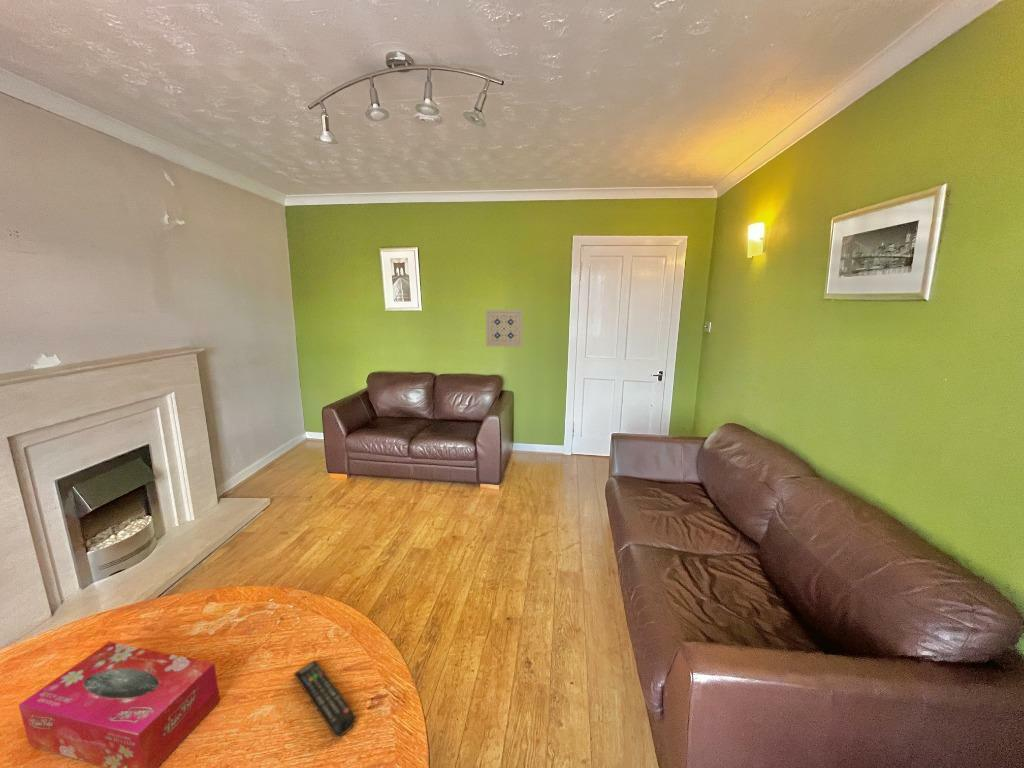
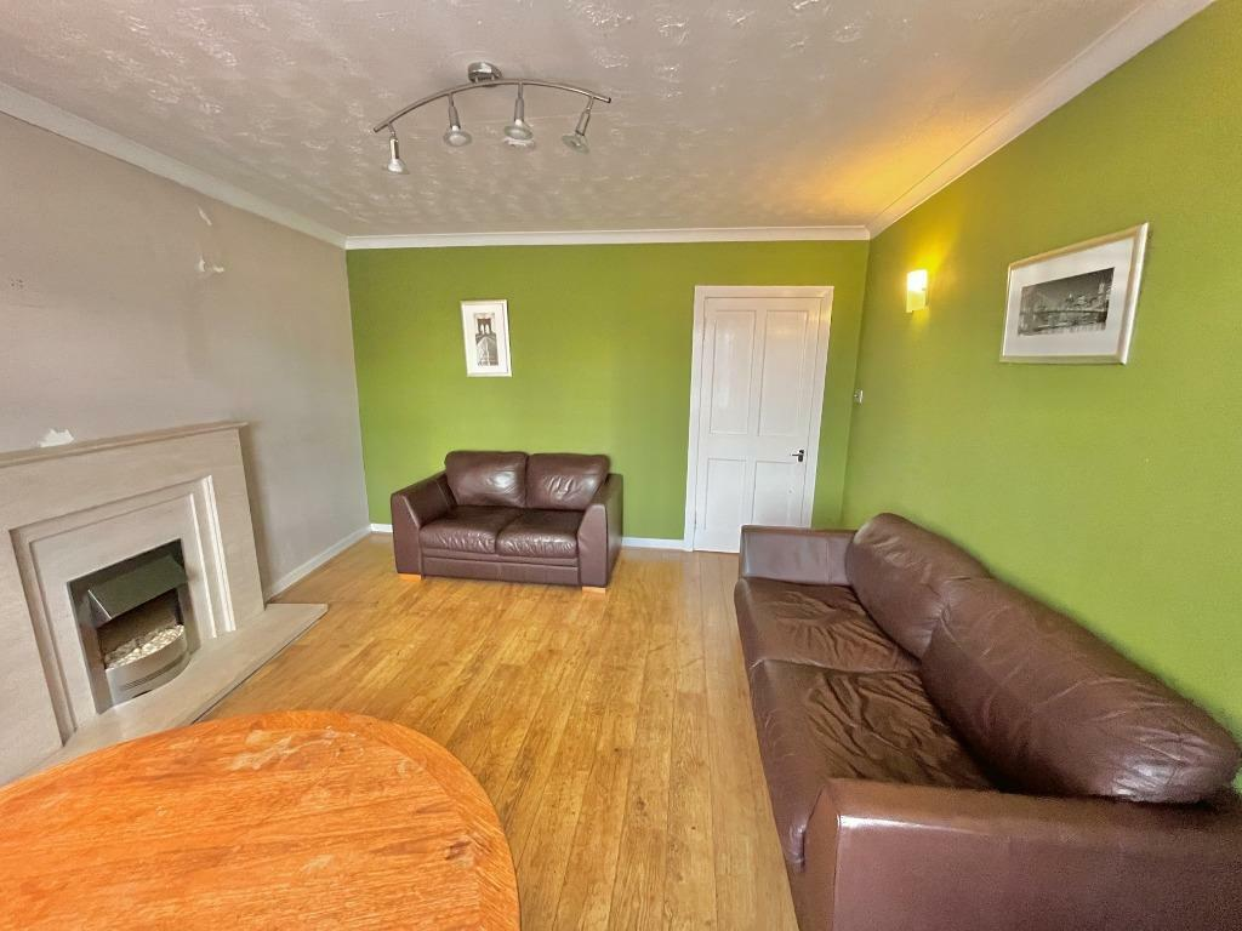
- remote control (322, 694)
- wall art (504, 328)
- tissue box (126, 702)
